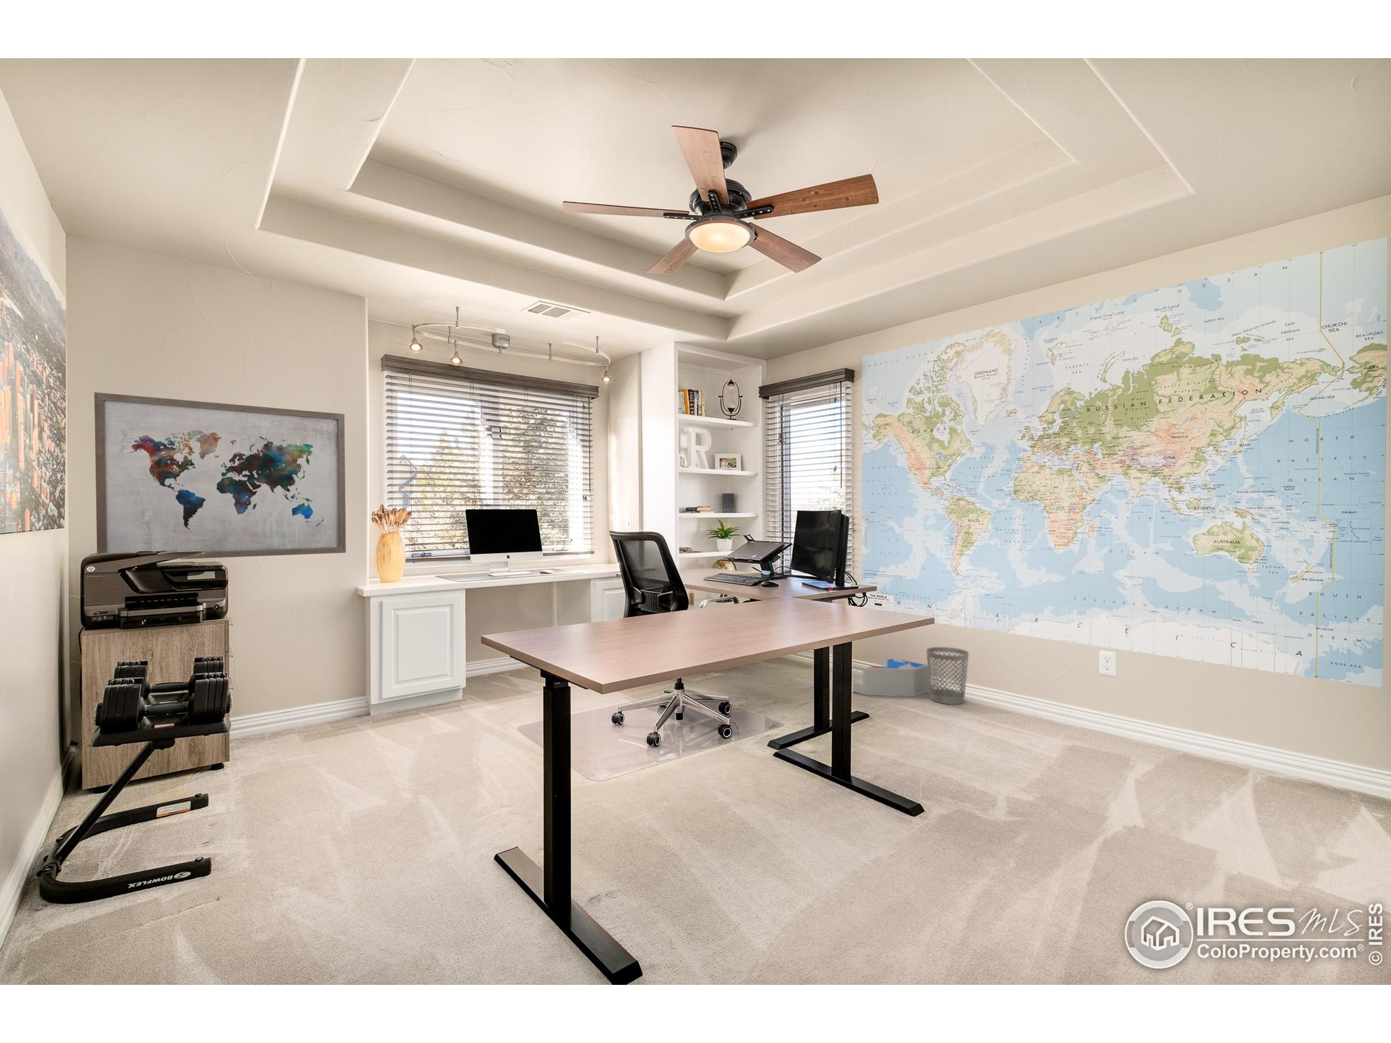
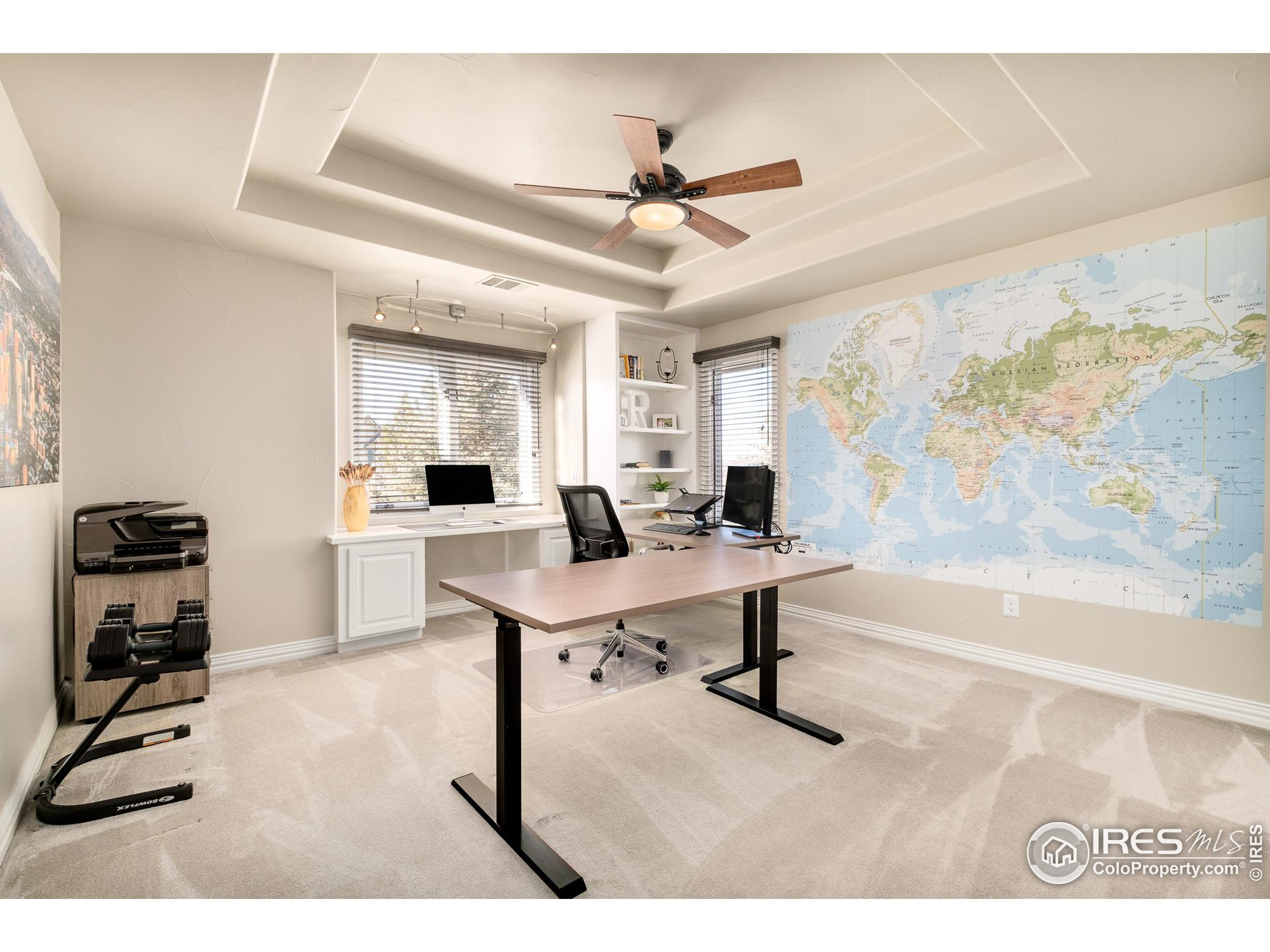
- wall art (232, 481)
- wastebasket (947, 675)
- storage bin (886, 675)
